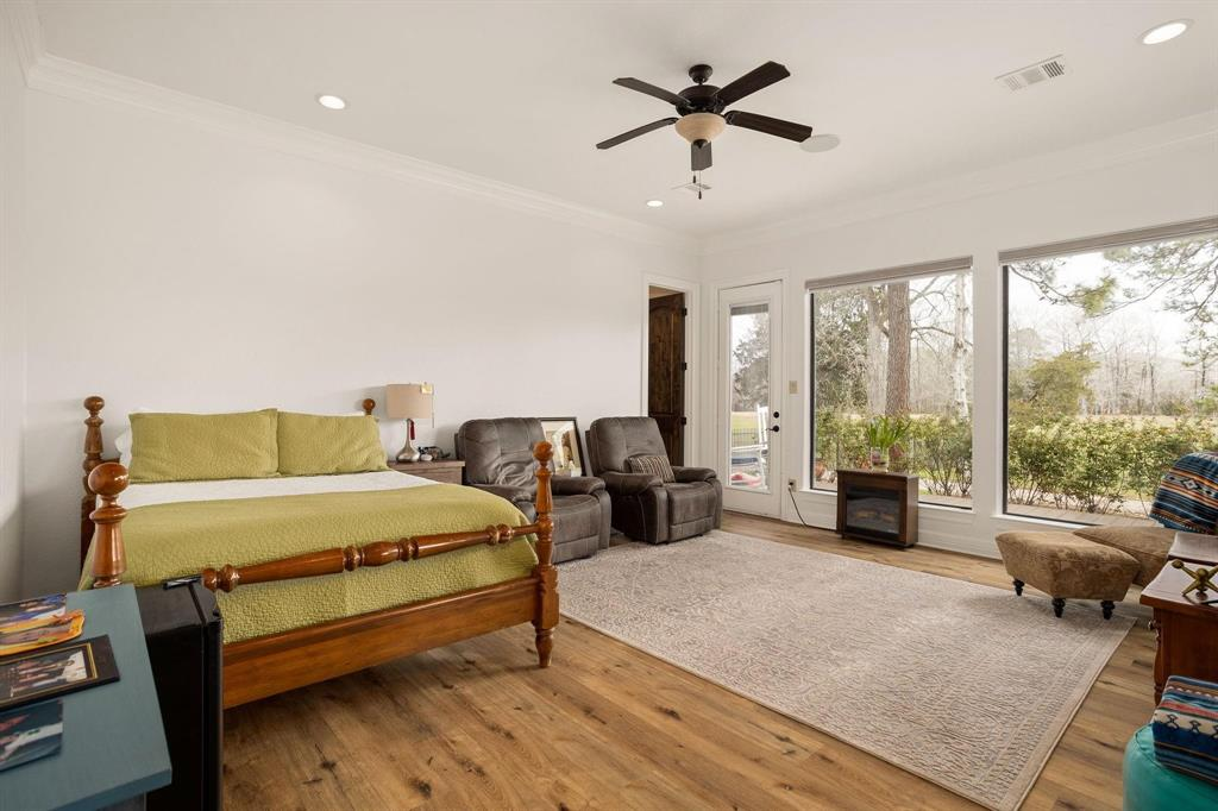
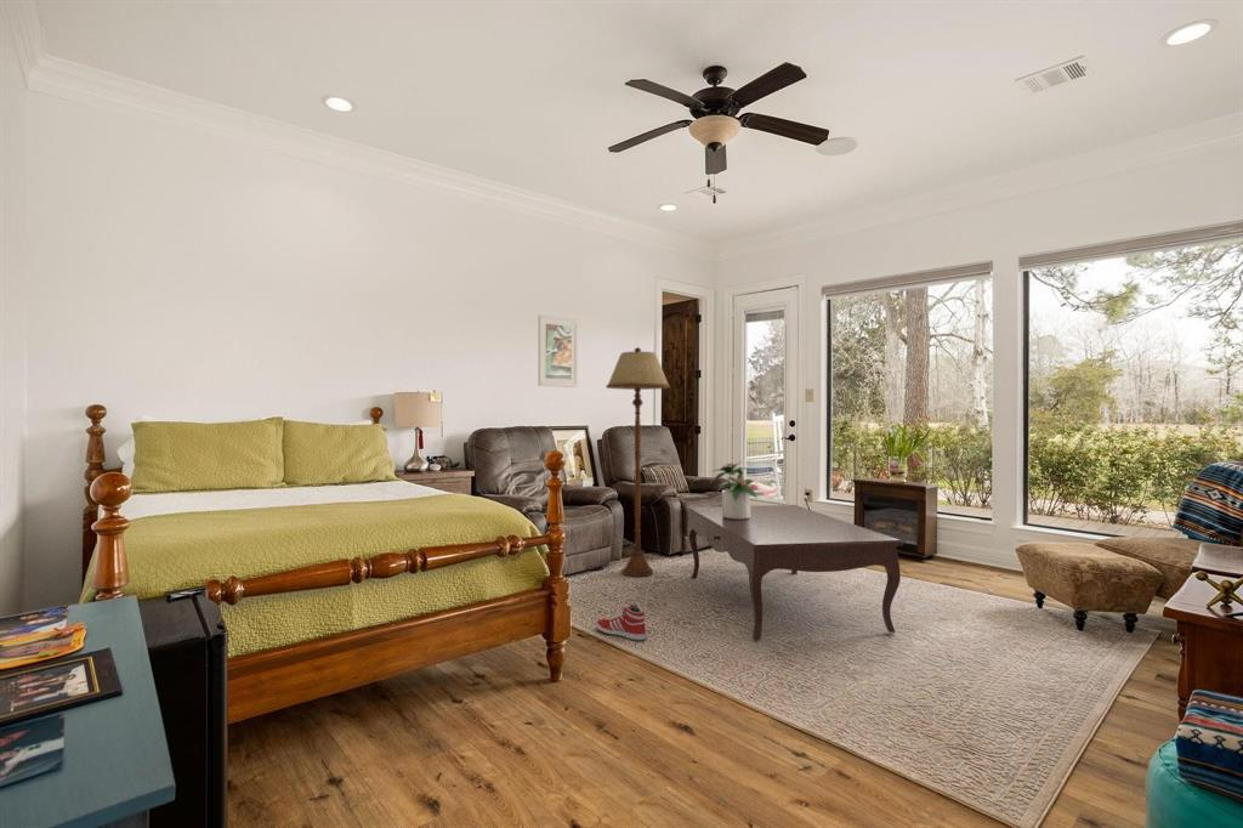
+ coffee table (778, 561)
+ potted plant (732, 489)
+ floor lamp (637, 459)
+ sneaker (620, 617)
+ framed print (558, 351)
